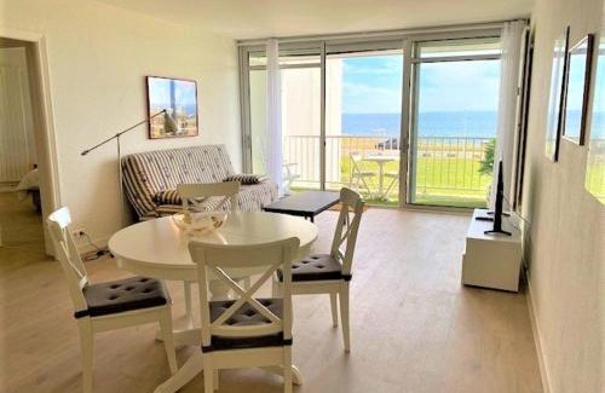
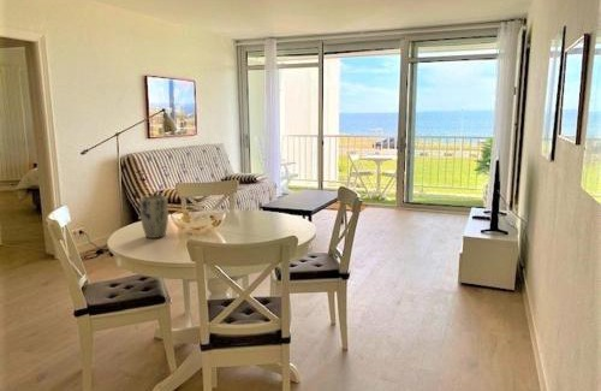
+ plant pot (154, 217)
